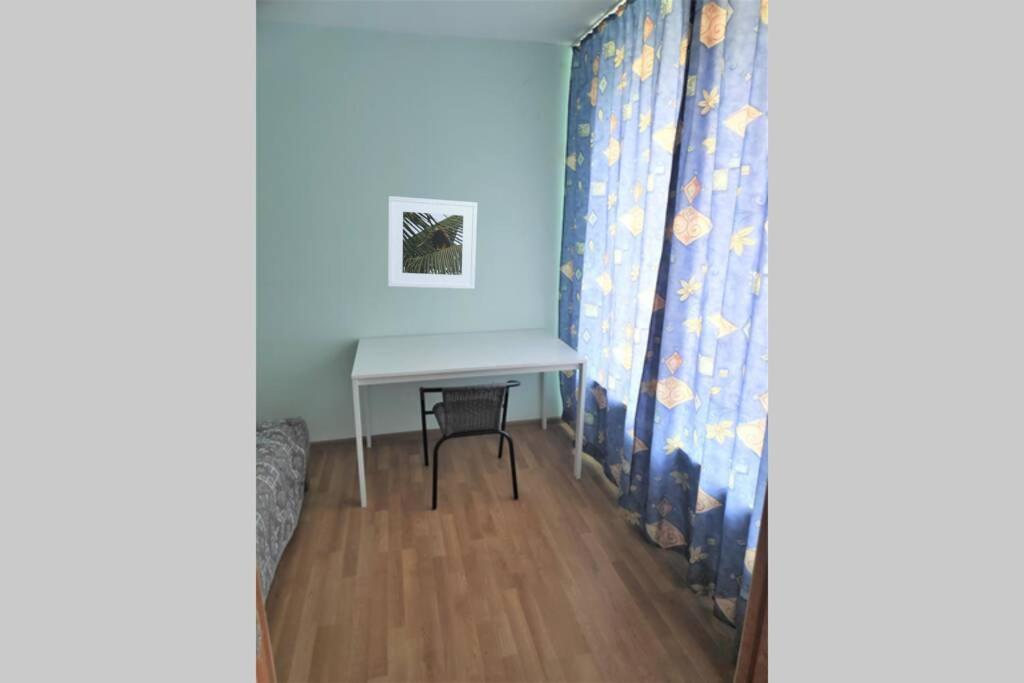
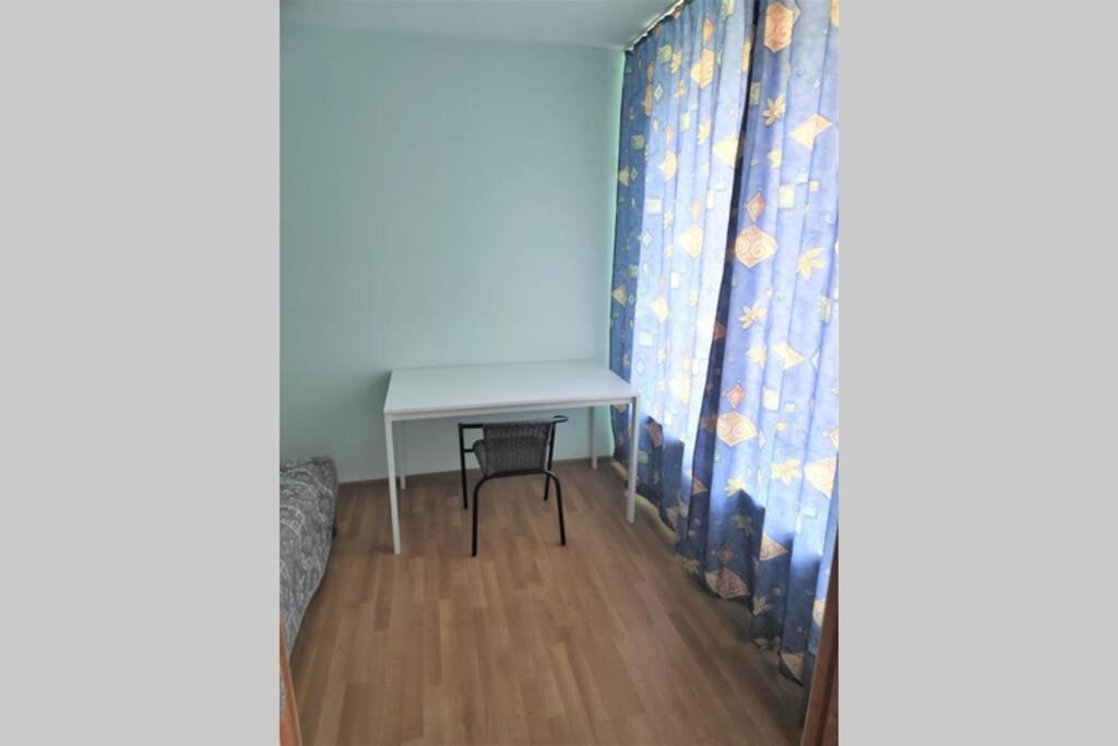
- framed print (432, 244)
